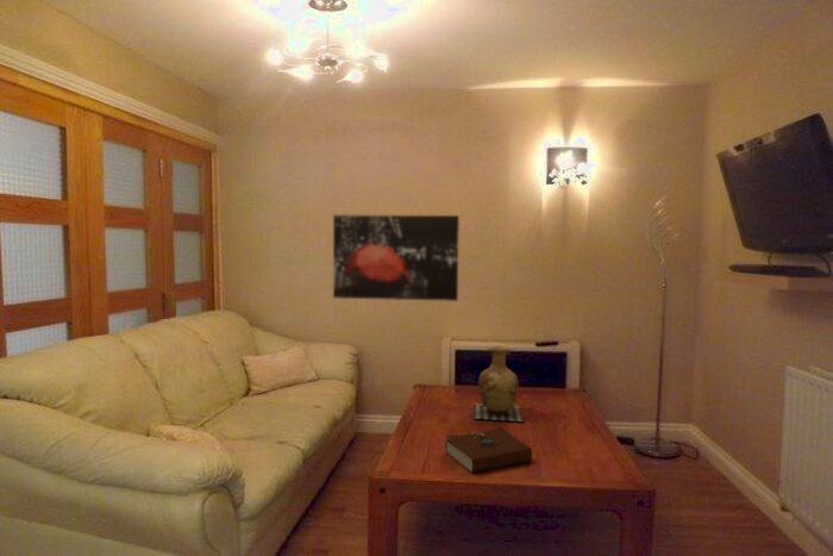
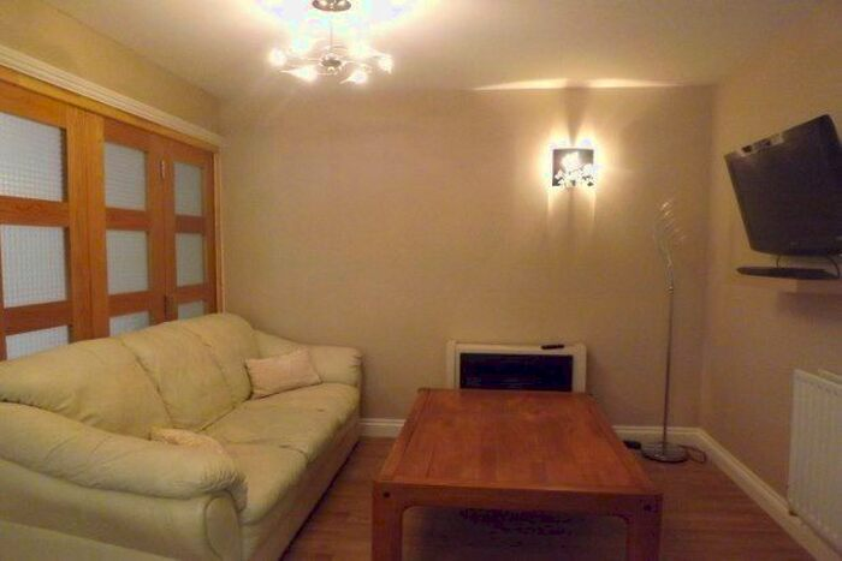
- book (487, 446)
- vase (499, 380)
- wall art (395, 257)
